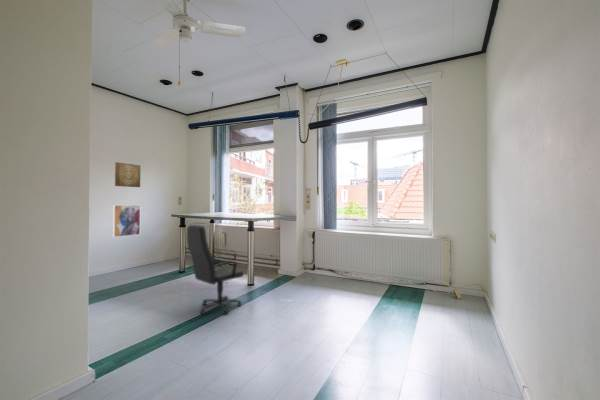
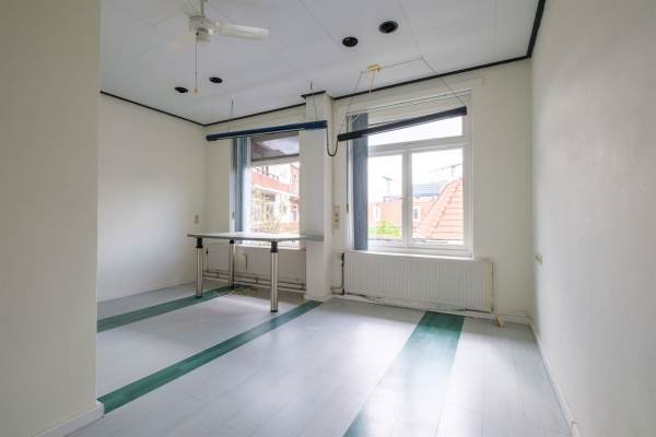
- wall art (128, 175)
- office chair (215, 266)
- wall art (127, 220)
